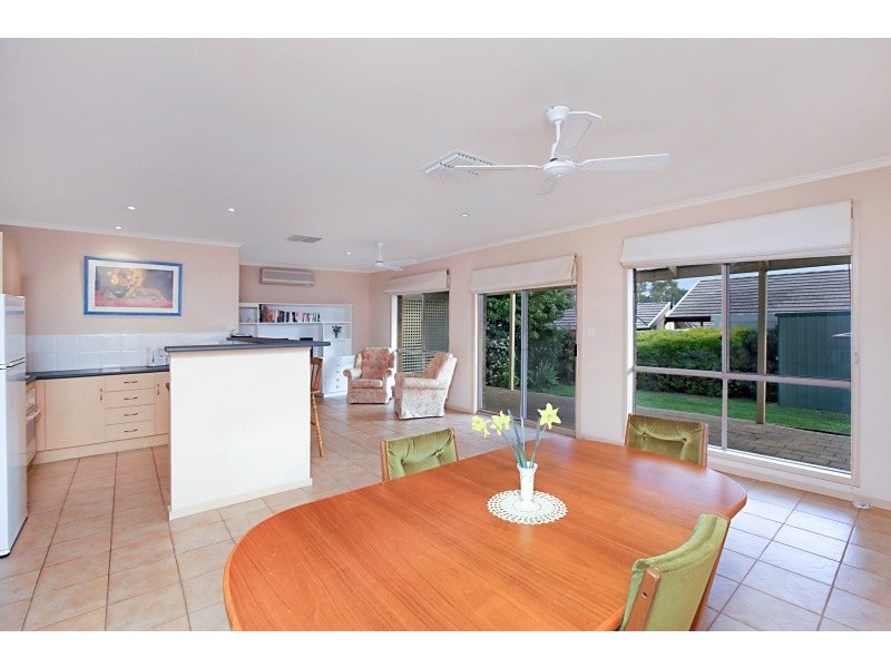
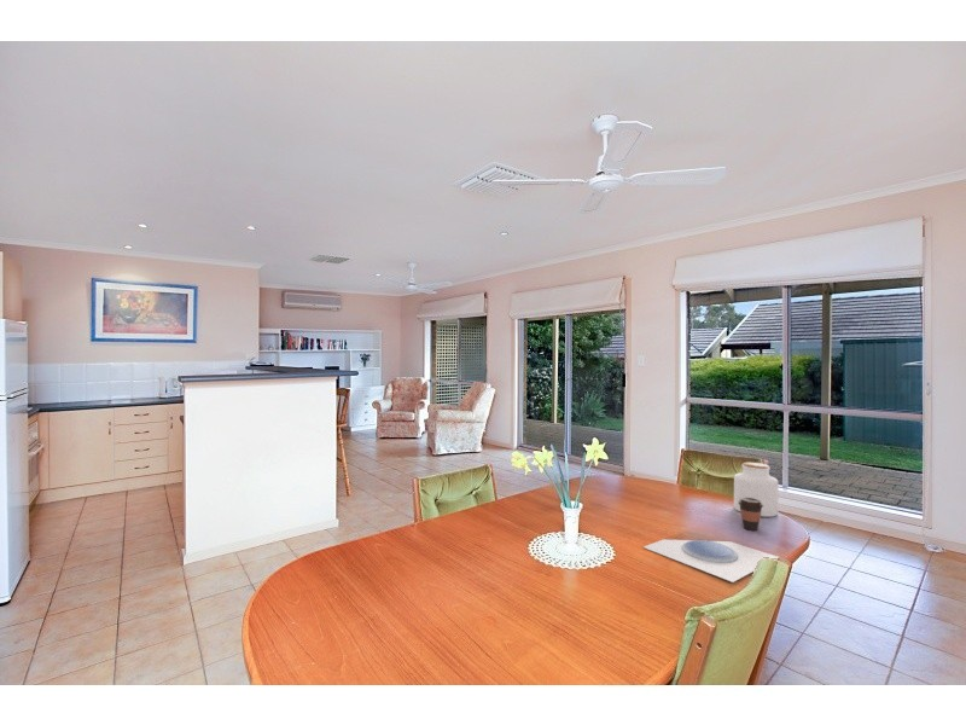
+ plate (709, 549)
+ jar (755, 487)
+ coffee cup (750, 514)
